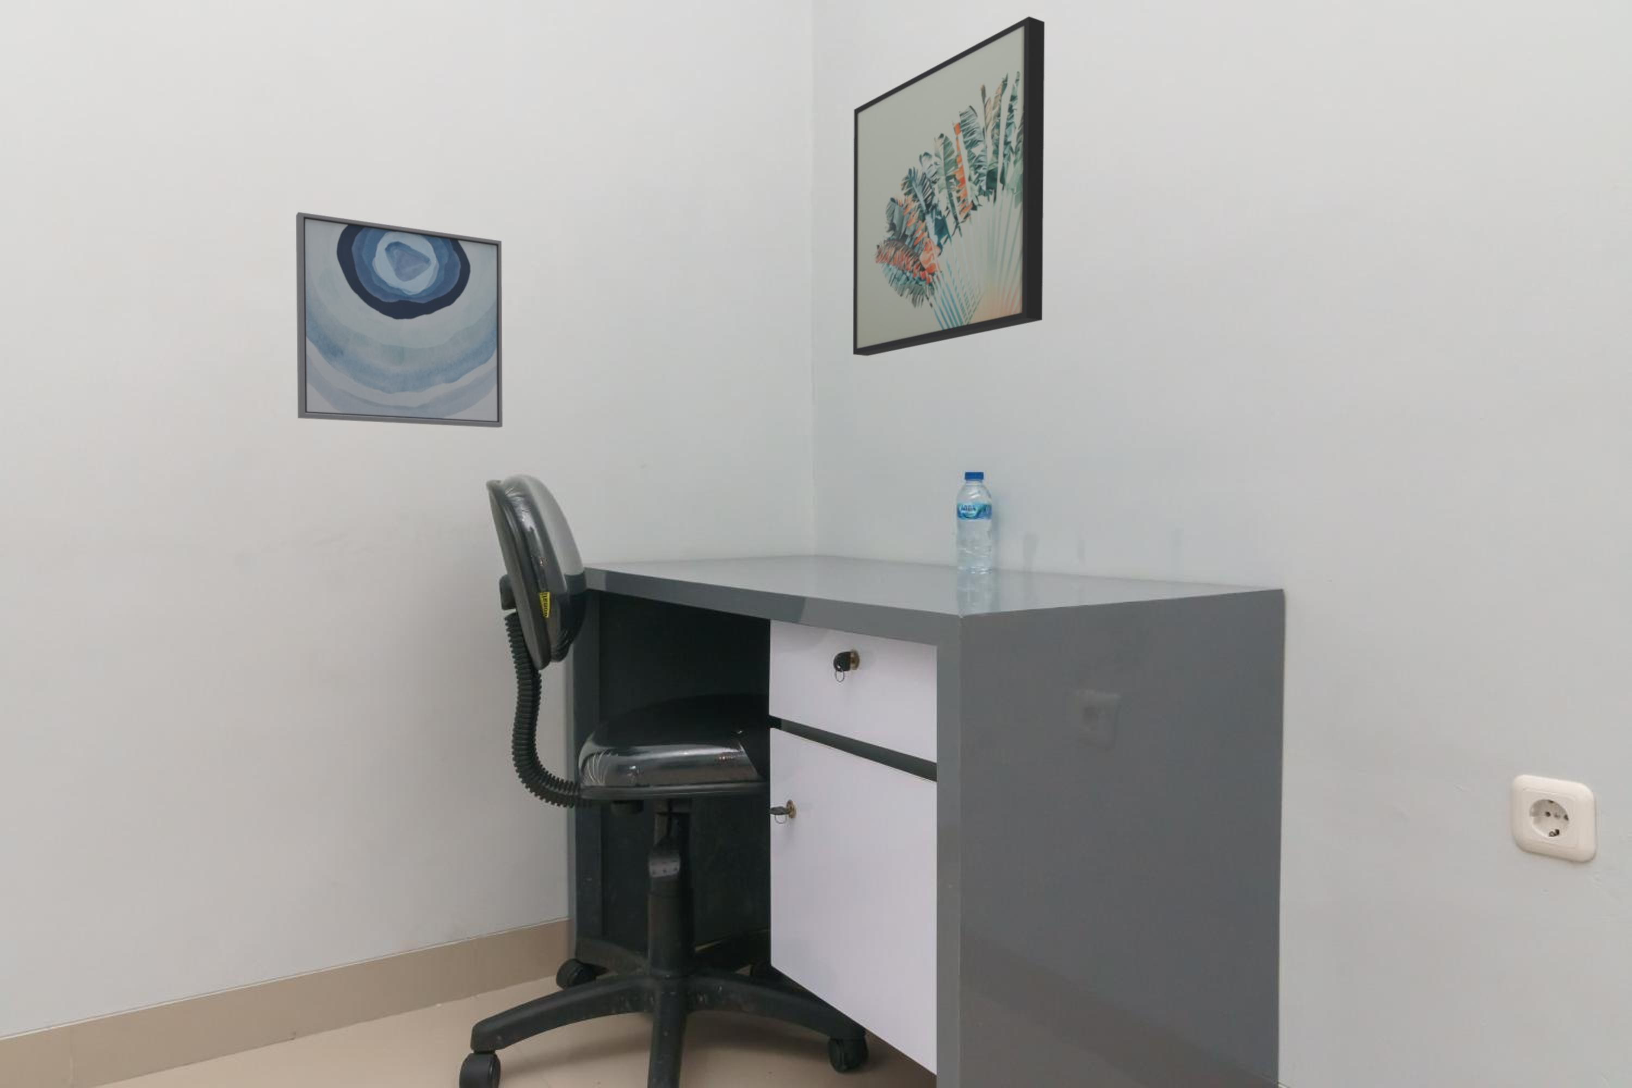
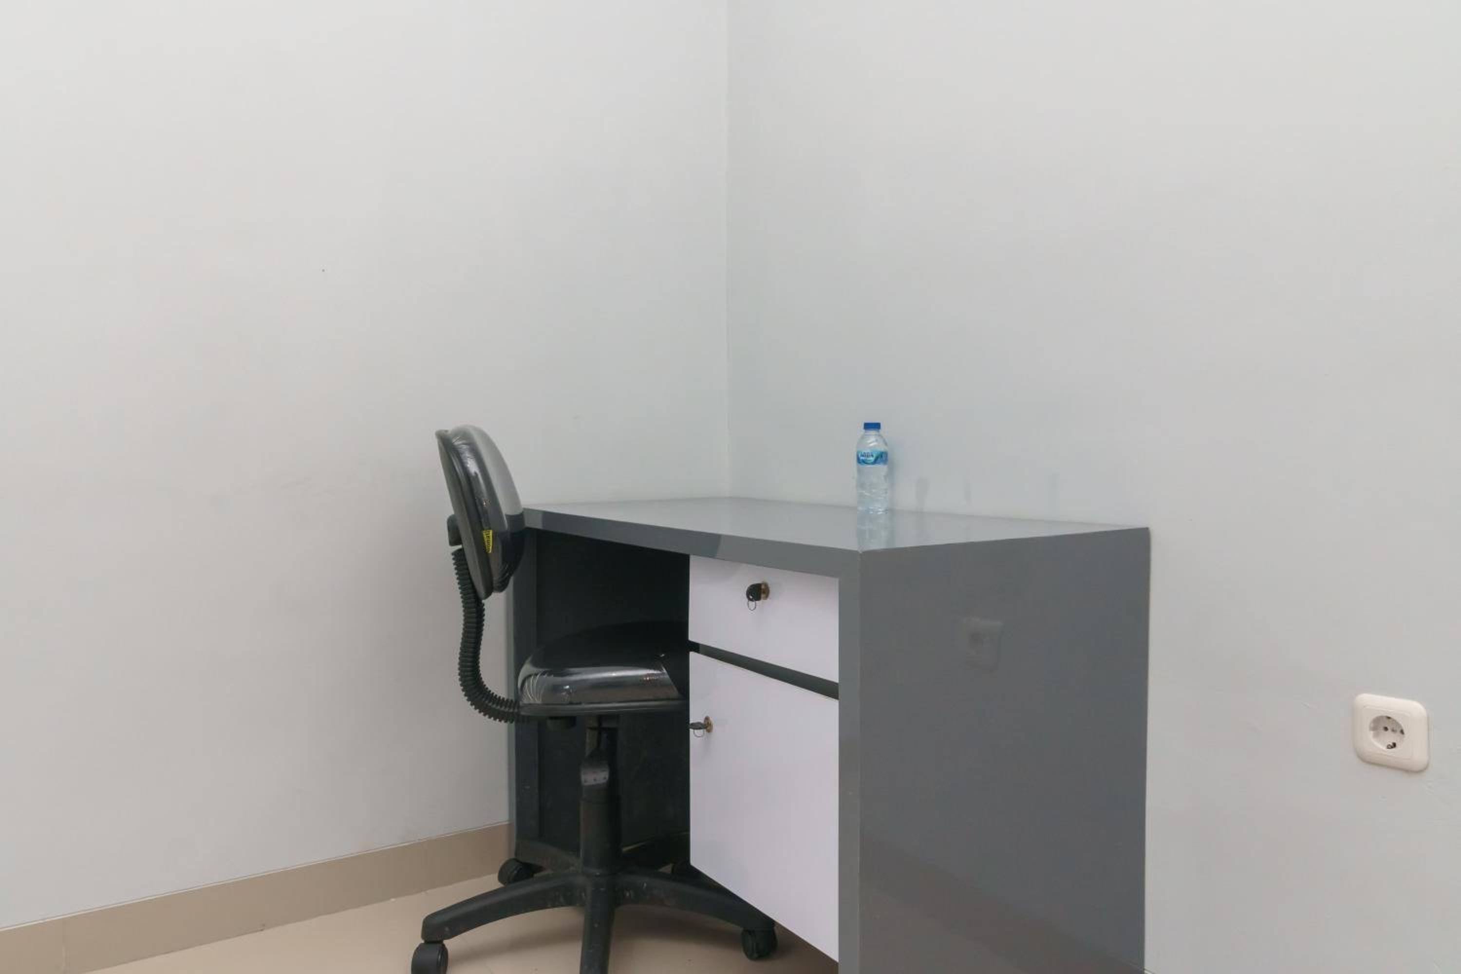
- wall art (939, 204)
- wall art (403, 325)
